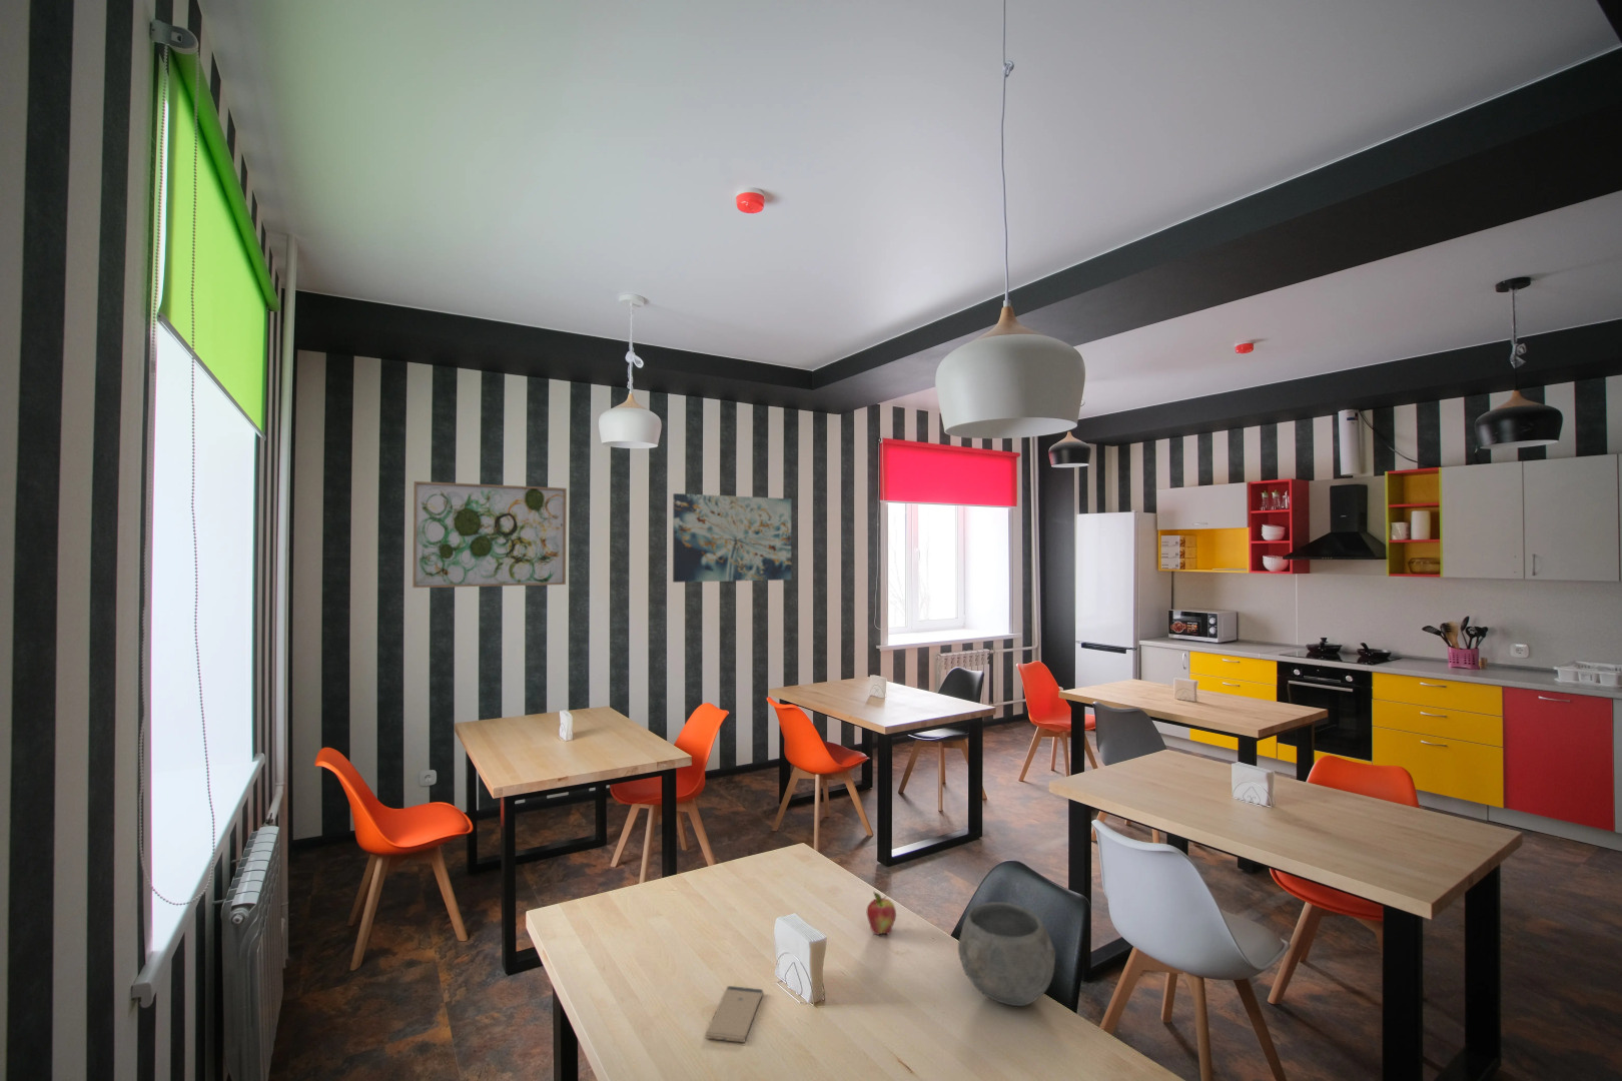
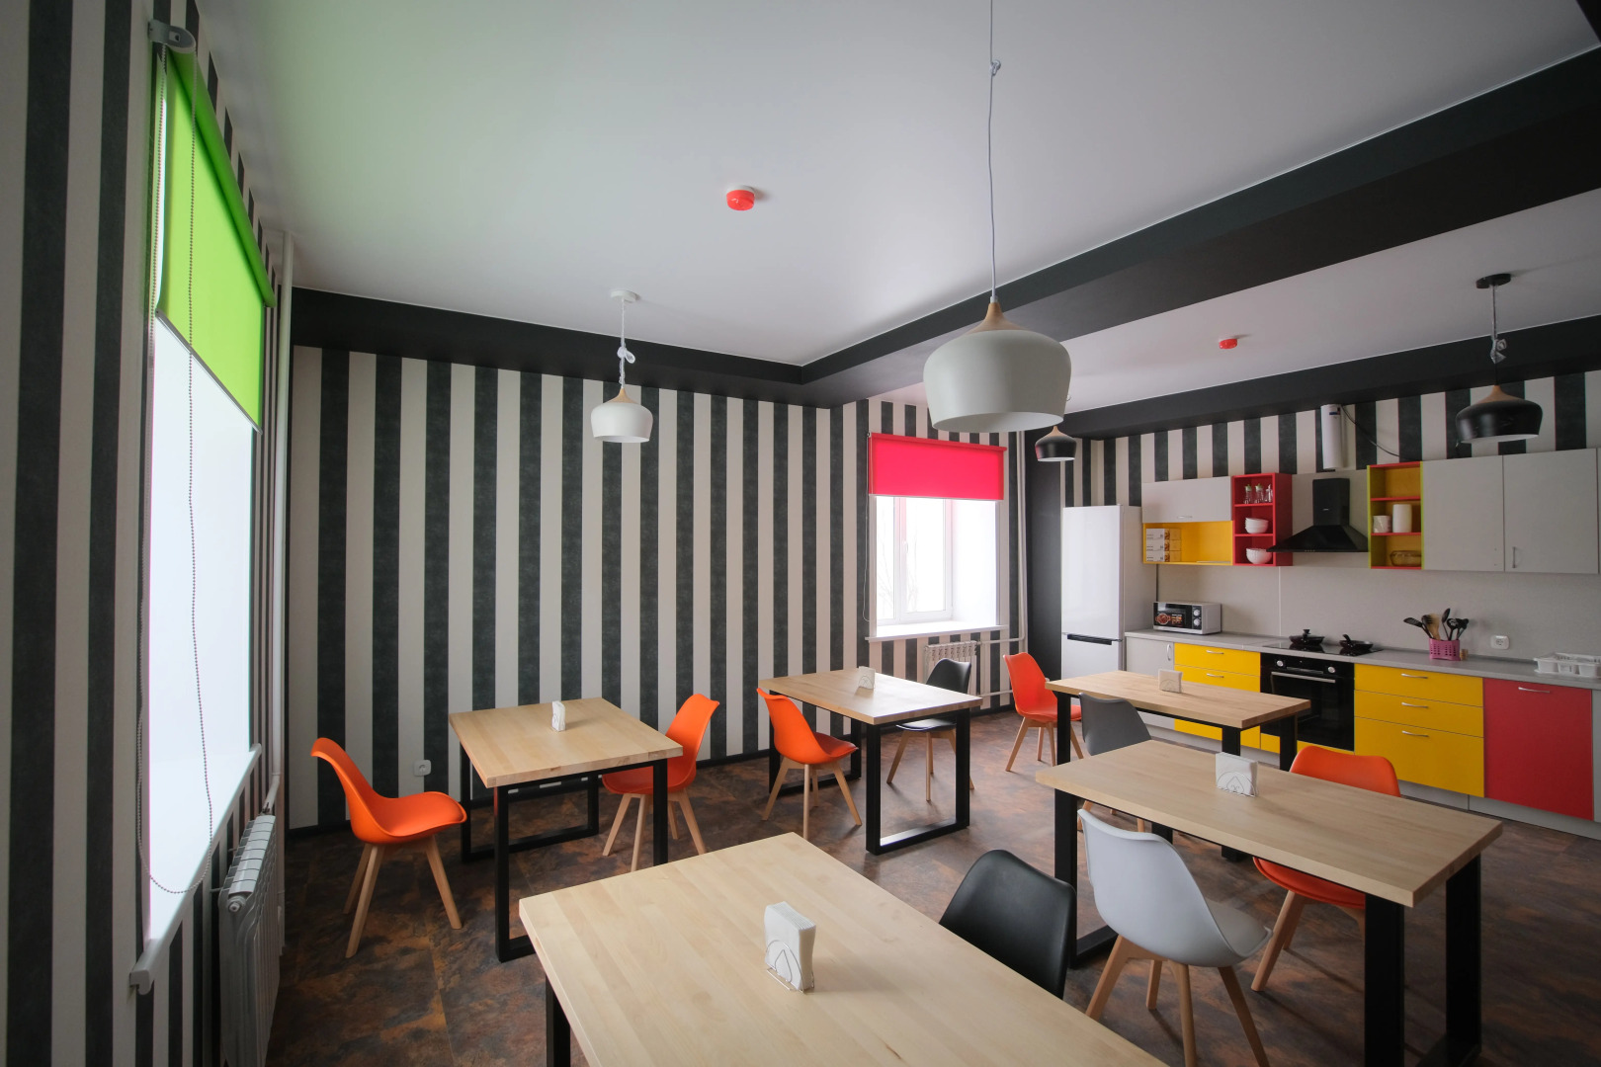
- smartphone (735, 1012)
- fruit (881, 910)
- bowl (1005, 956)
- wall art (734, 538)
- wall art (492, 534)
